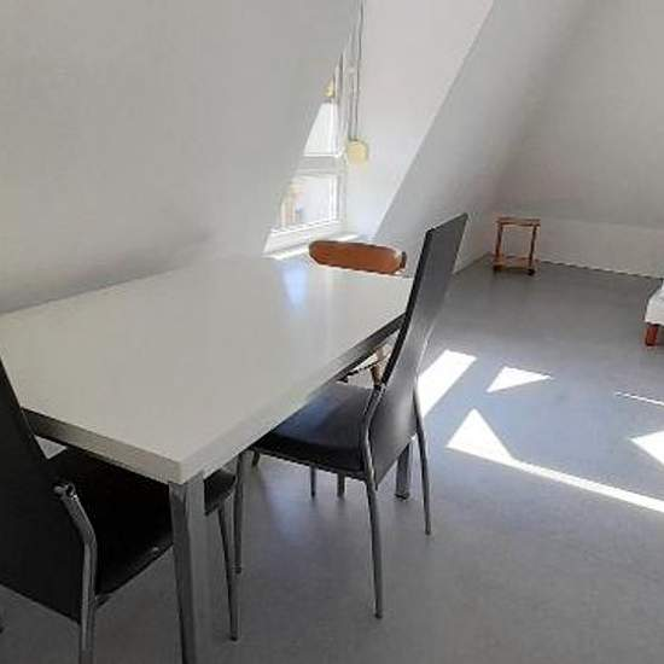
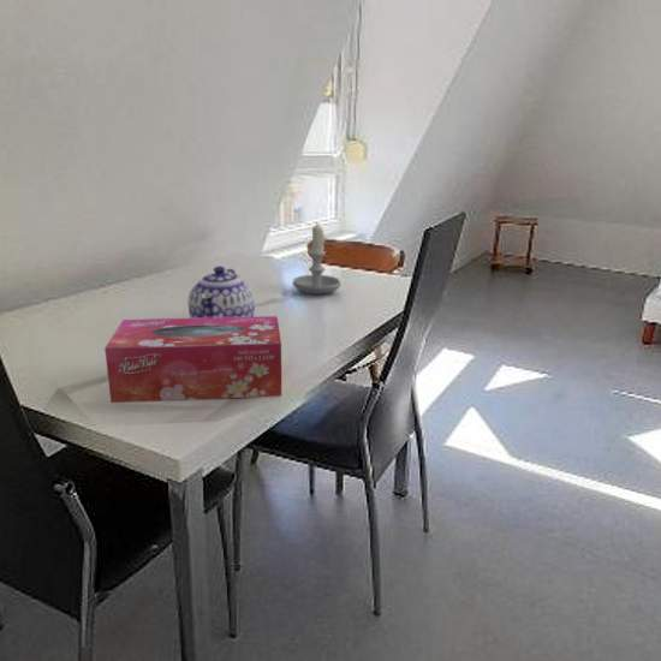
+ teapot (221, 298)
+ tissue box (200, 356)
+ candle (316, 257)
